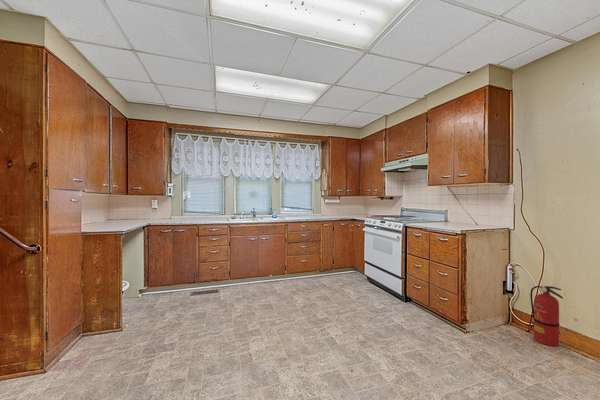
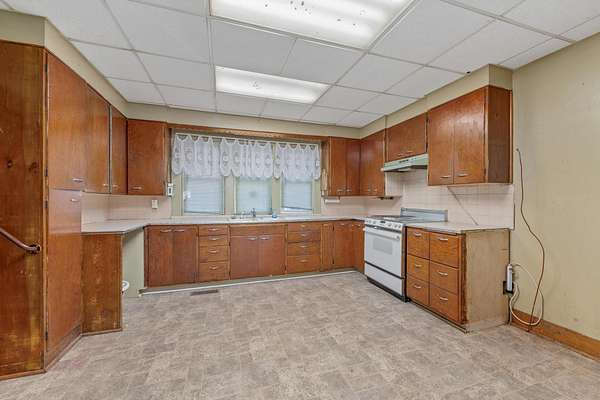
- fire extinguisher (545, 313)
